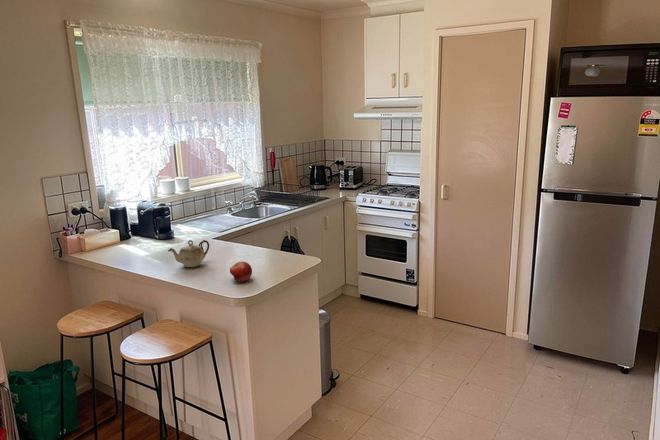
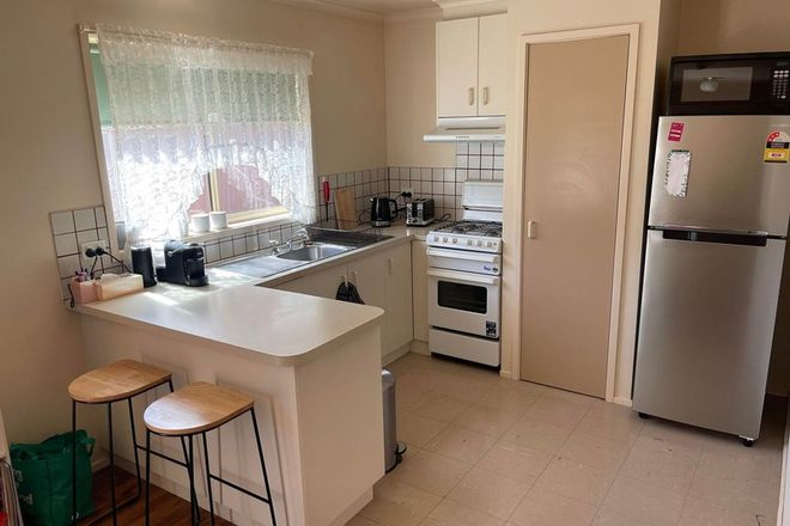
- fruit (240, 271)
- teapot (189, 253)
